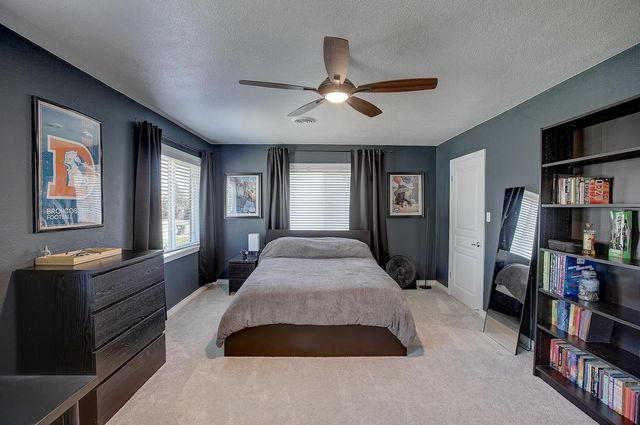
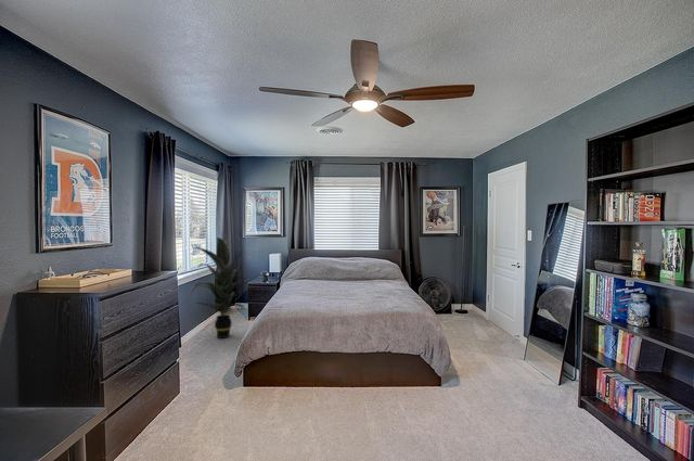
+ indoor plant (219, 287)
